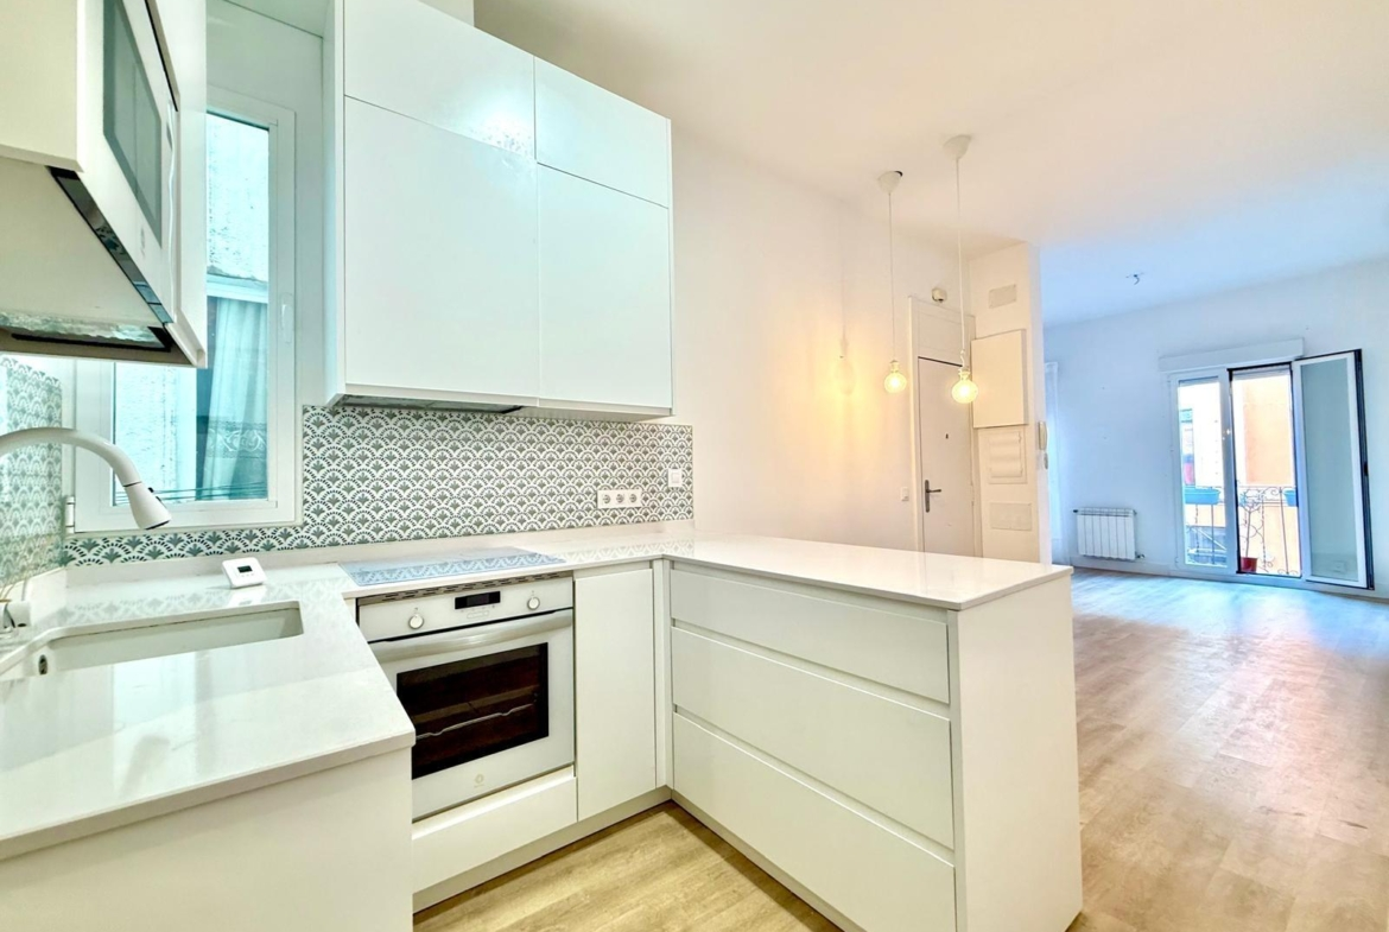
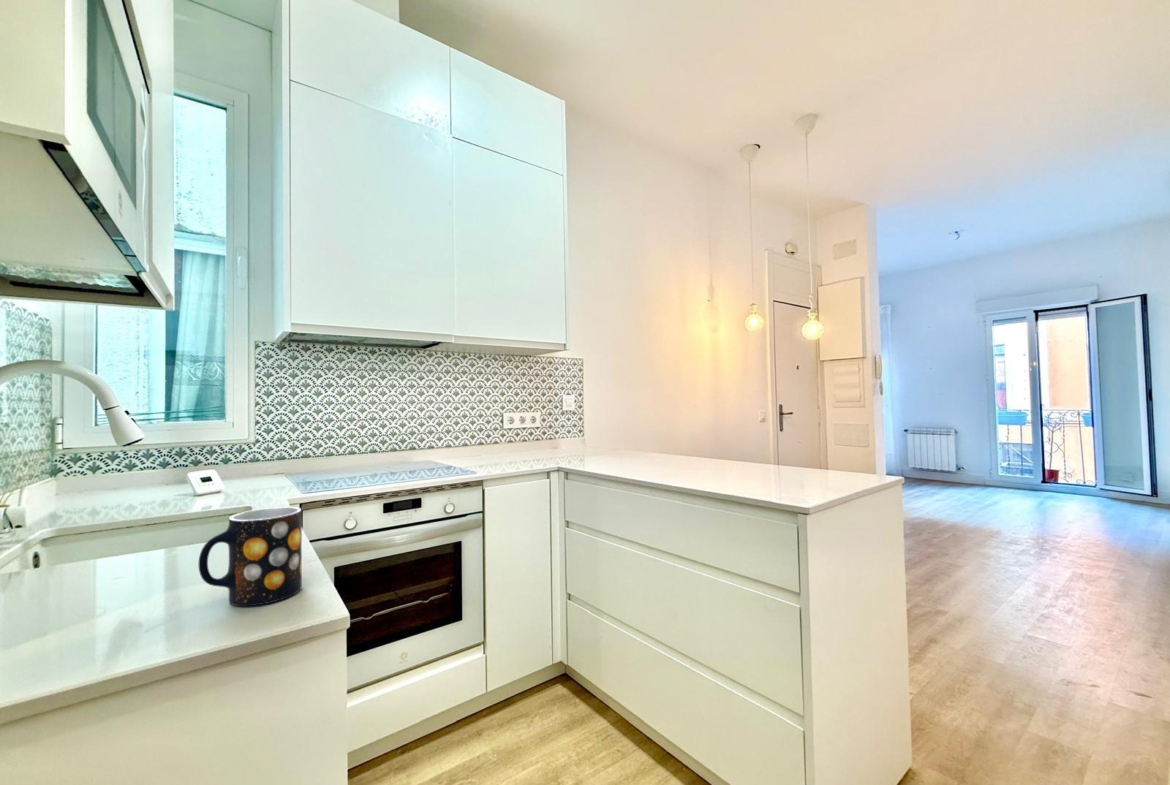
+ mug (255, 556)
